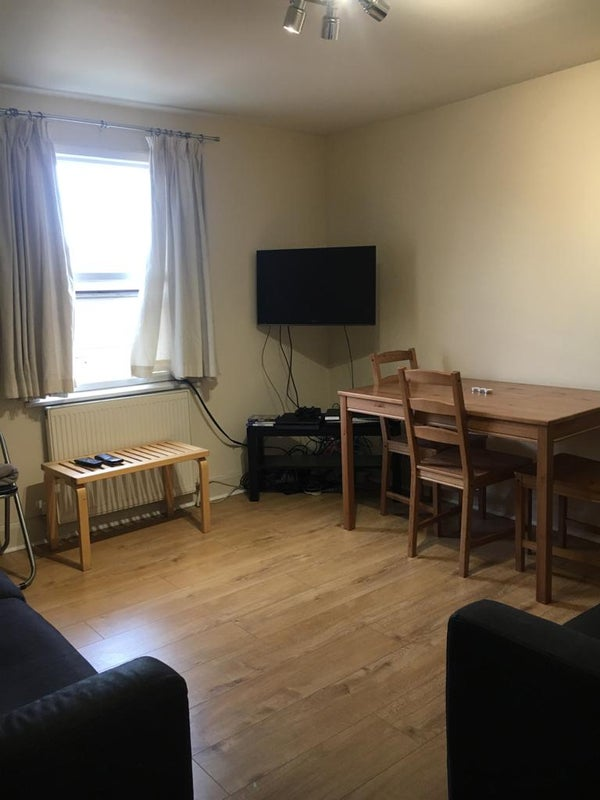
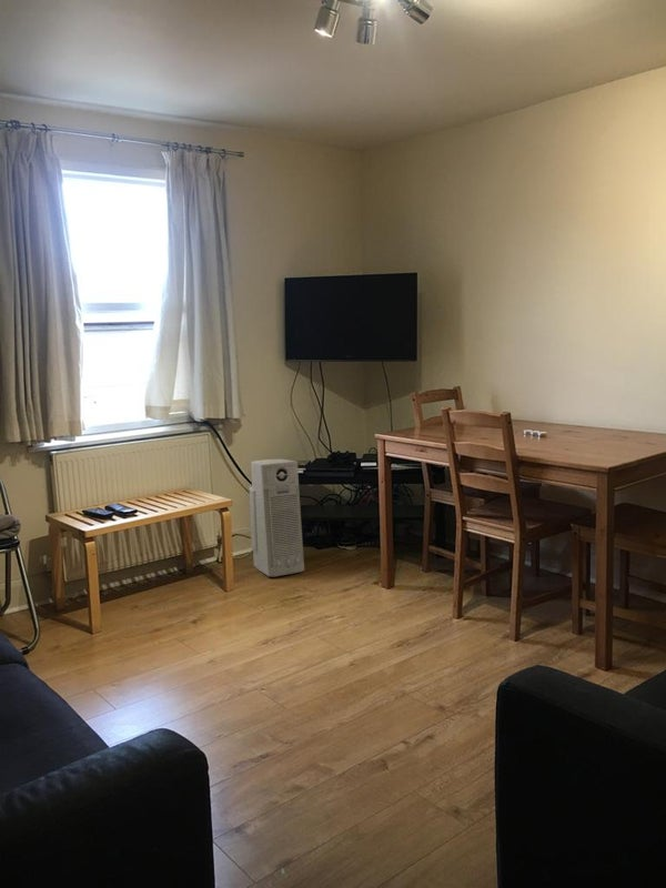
+ air purifier (273, 514)
